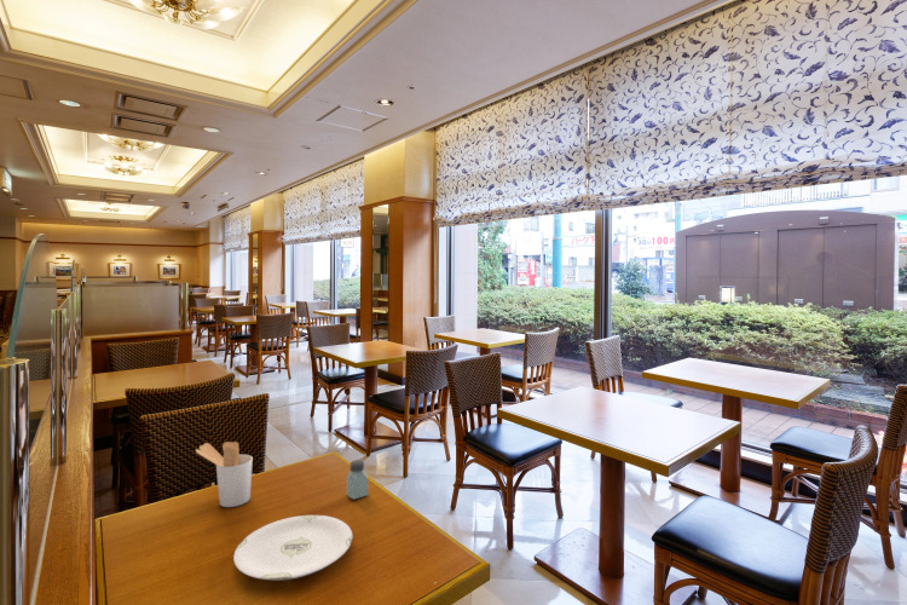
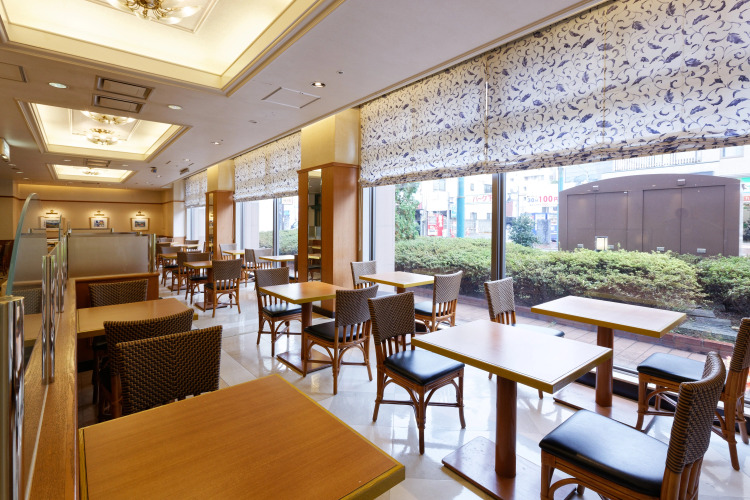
- plate (295, 547)
- utensil holder (225, 471)
- saltshaker (357, 478)
